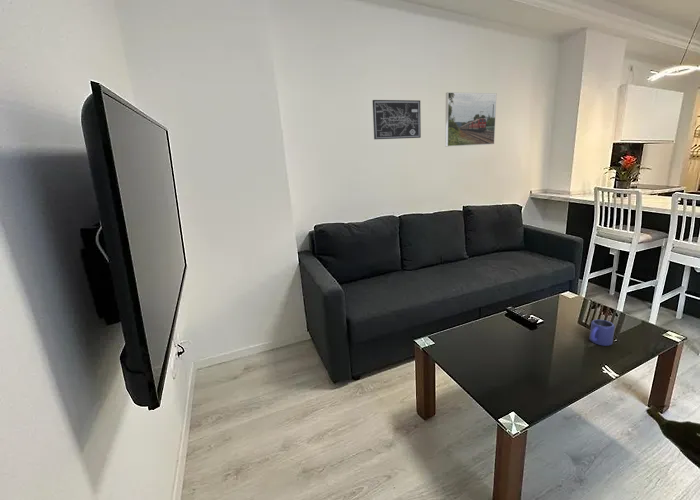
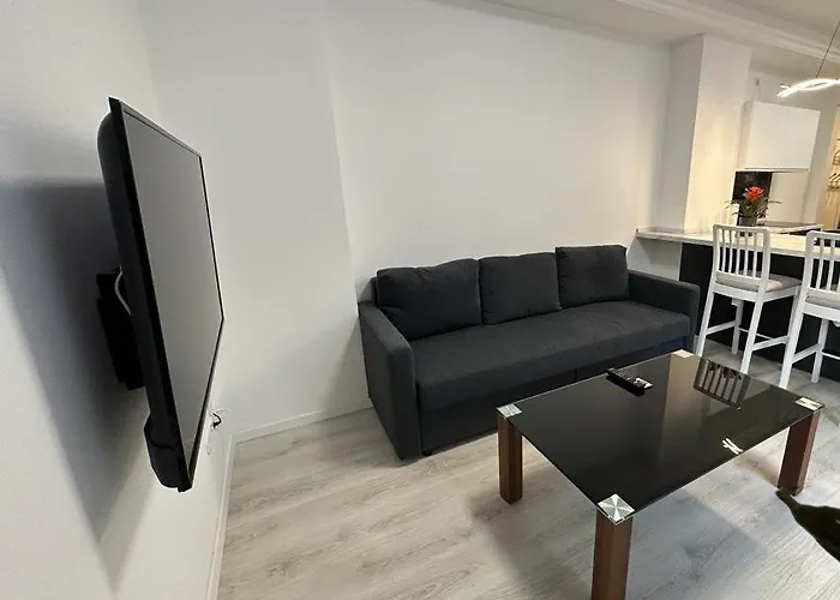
- wall art (397, 119)
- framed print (471, 119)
- mug (599, 333)
